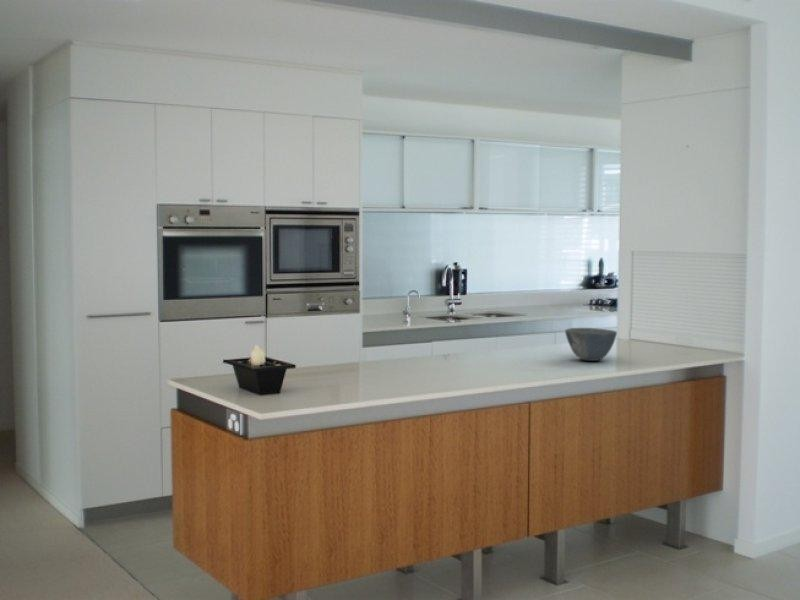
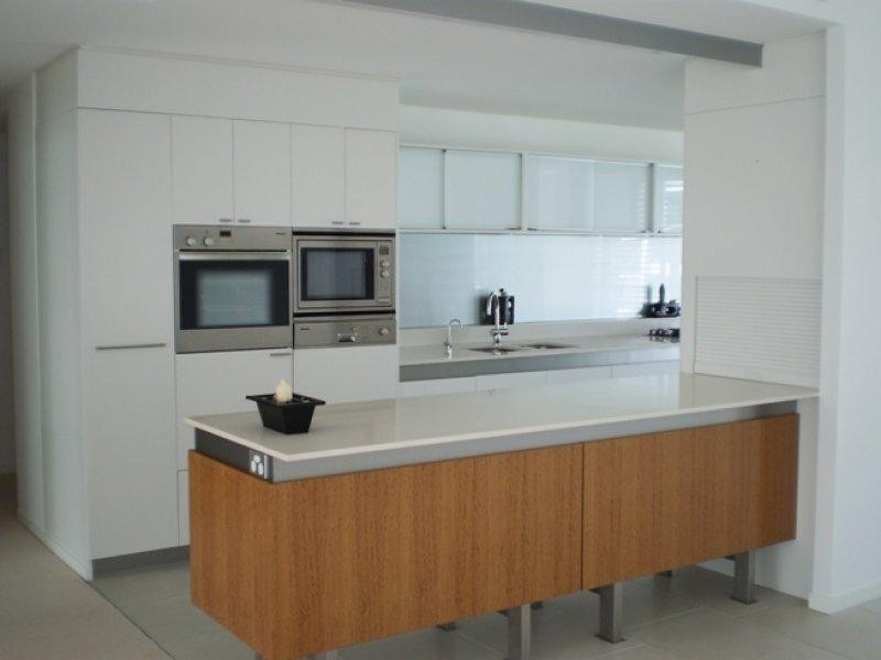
- bowl (590, 345)
